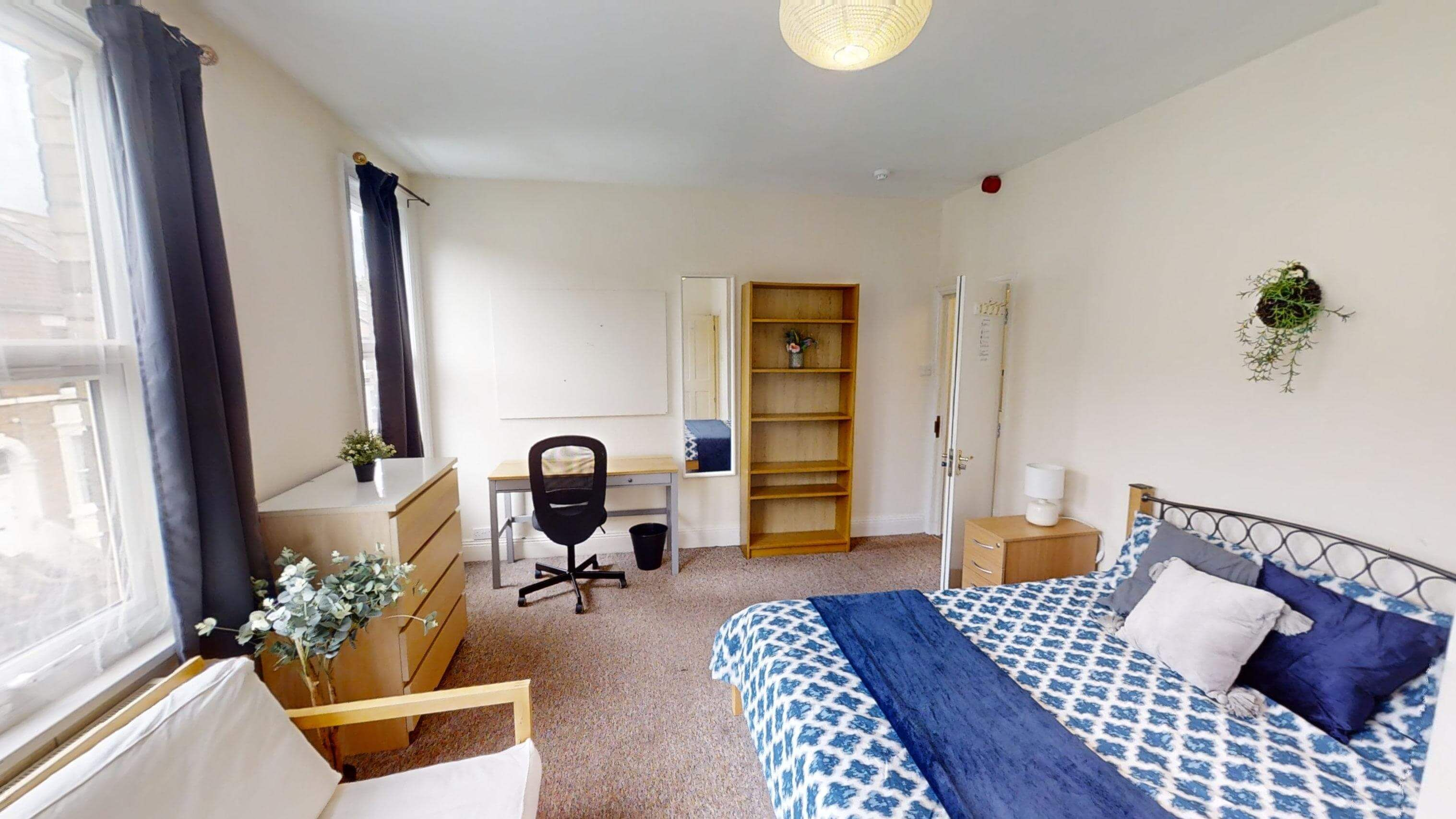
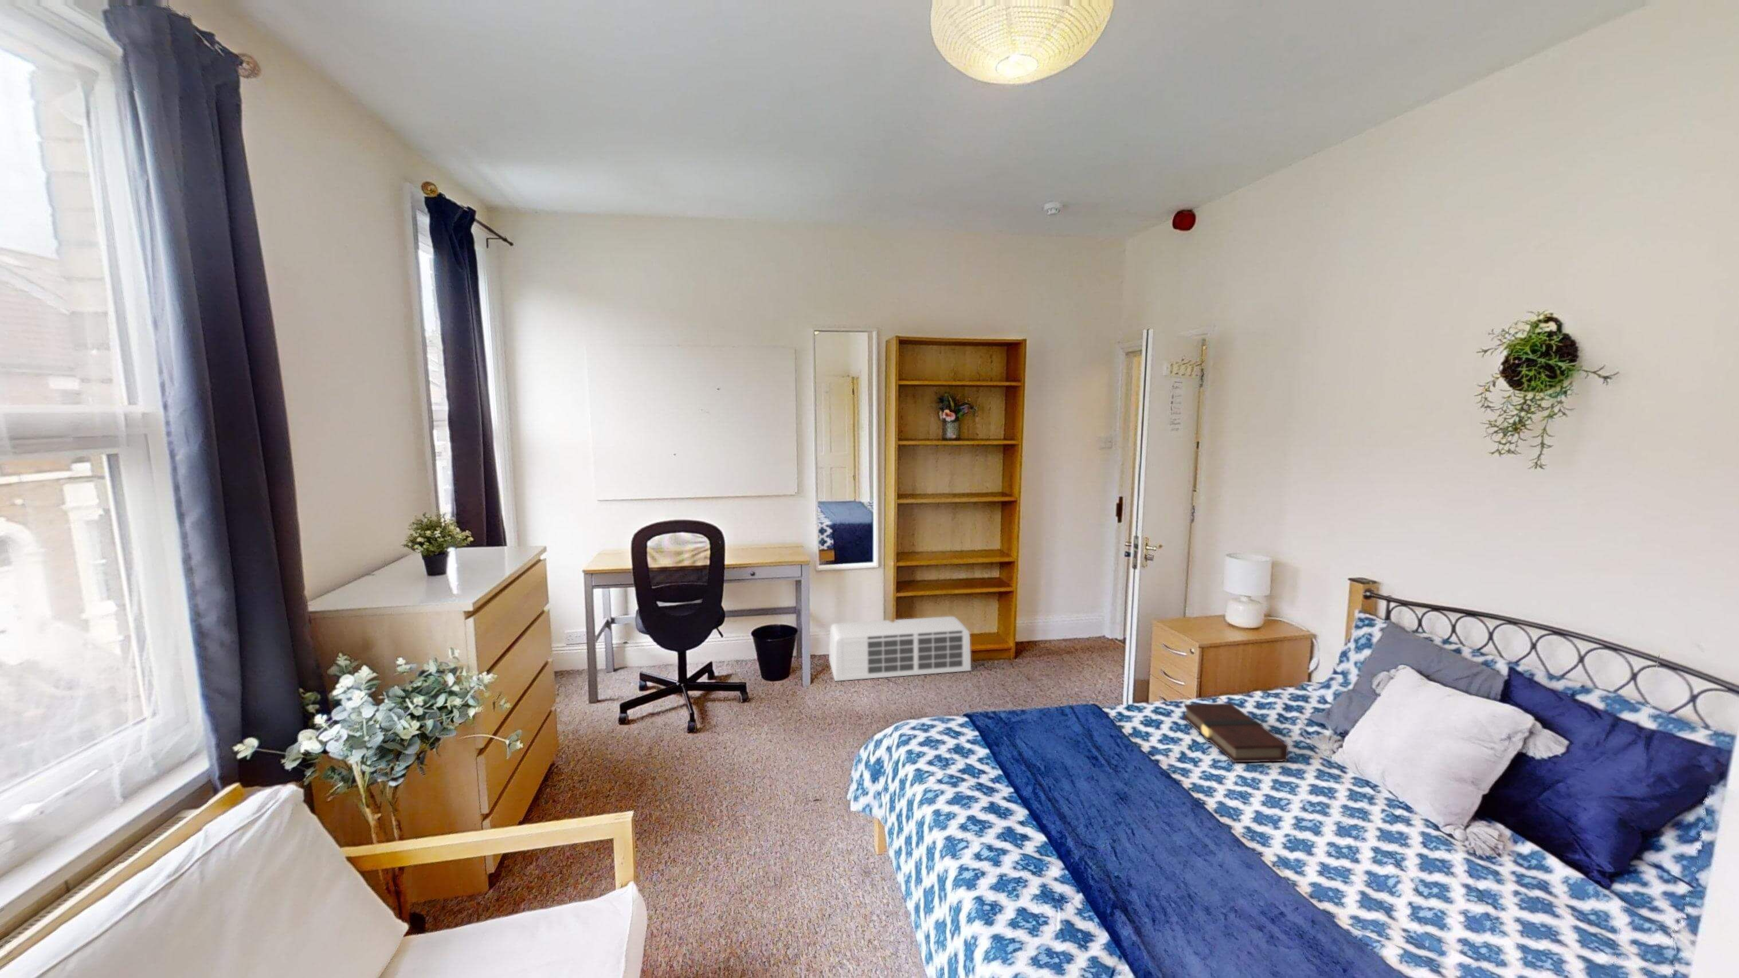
+ book (1231, 731)
+ air conditioner (898, 644)
